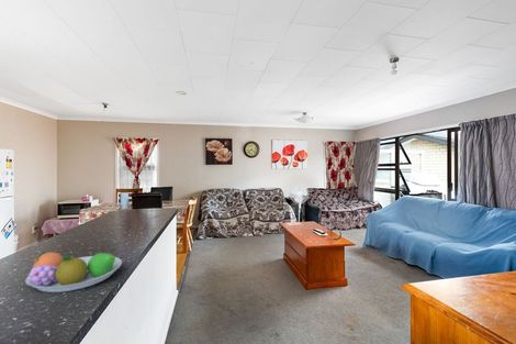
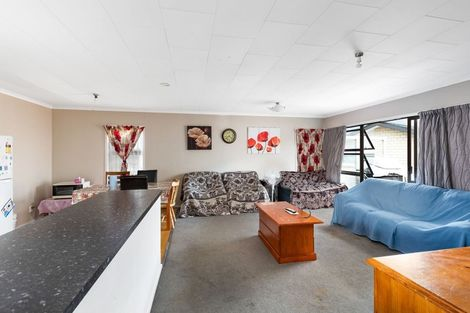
- fruit bowl (79, 262)
